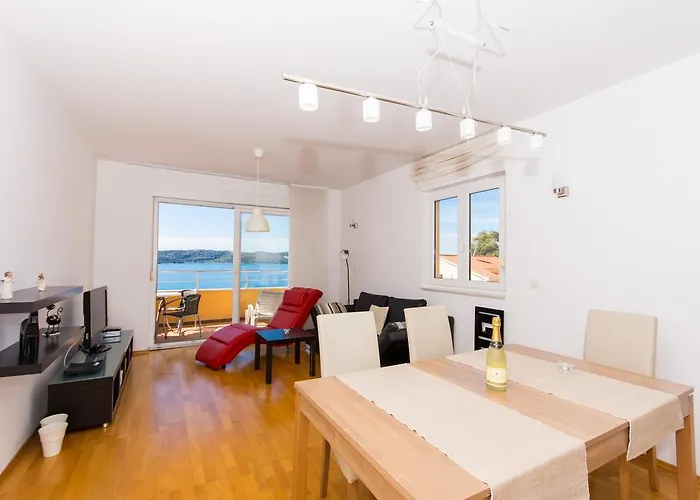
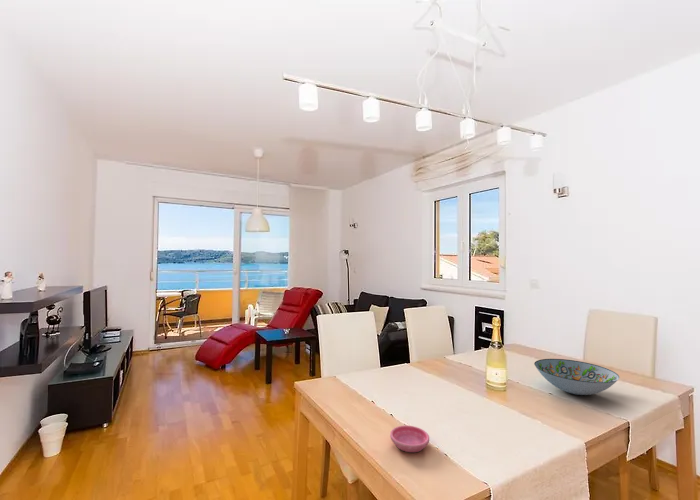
+ saucer (409, 439)
+ decorative bowl (574, 380)
